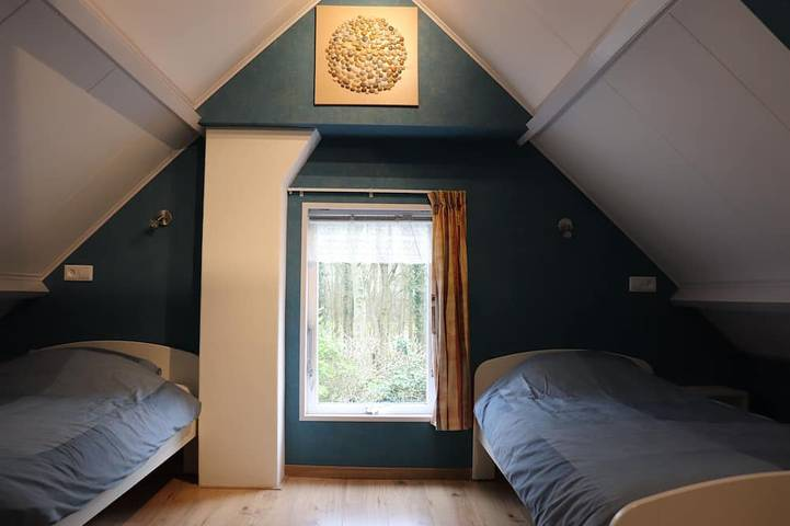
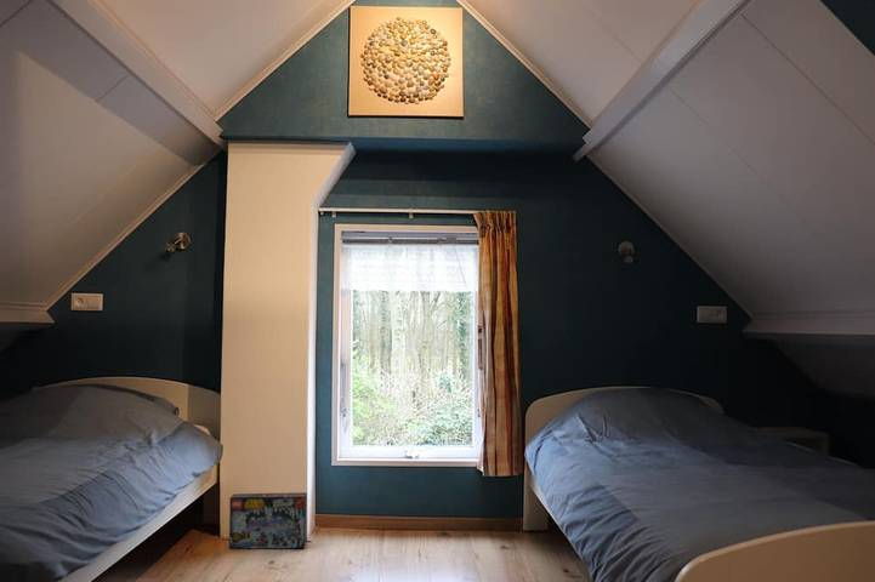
+ box (268, 520)
